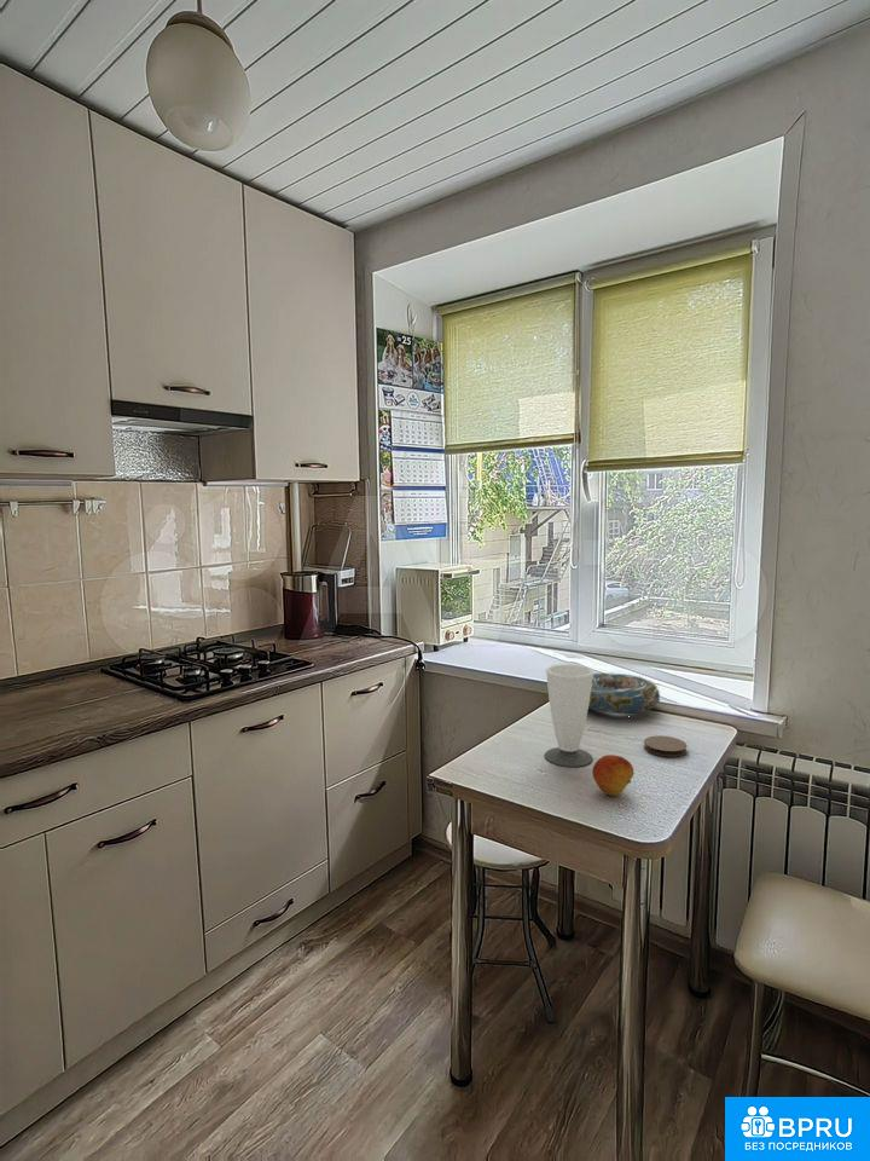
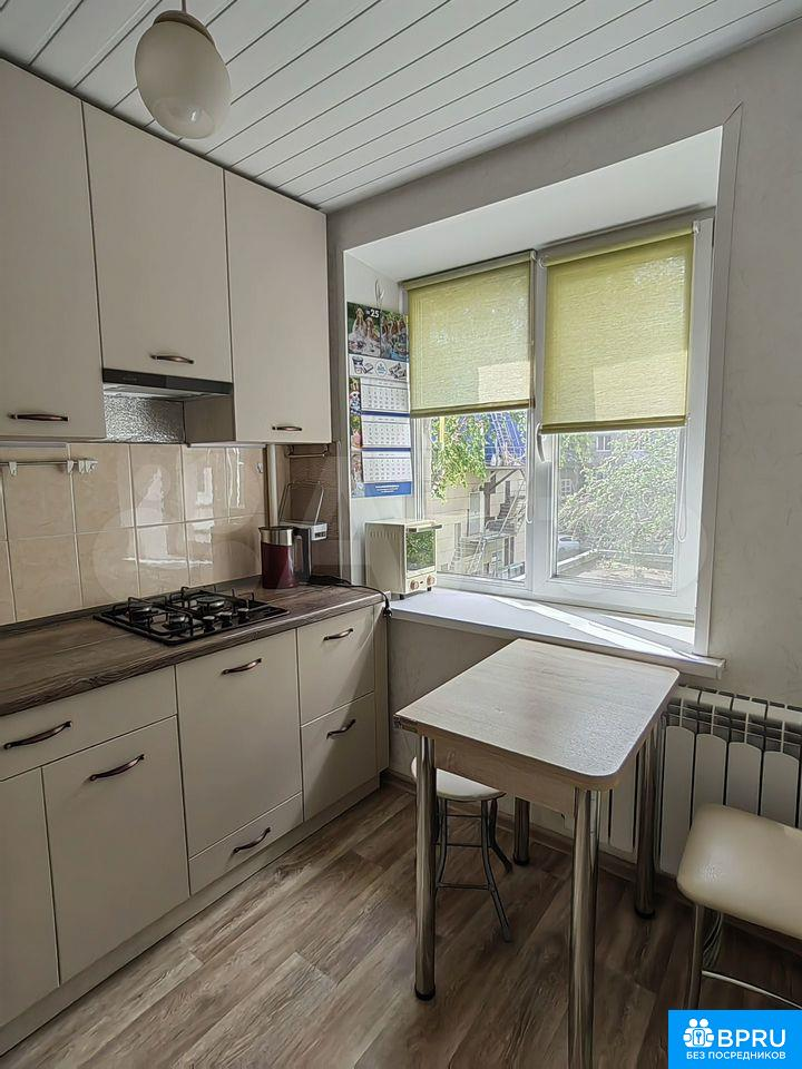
- decorative bowl (615, 692)
- coaster (665, 745)
- fruit (611, 774)
- cup (569, 714)
